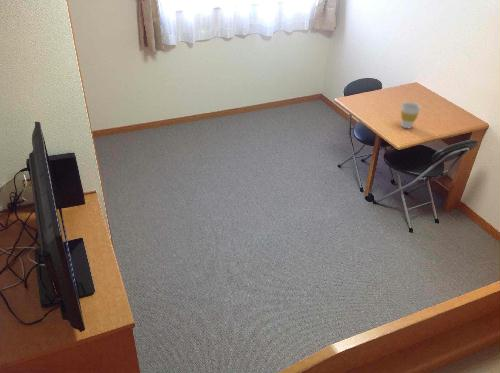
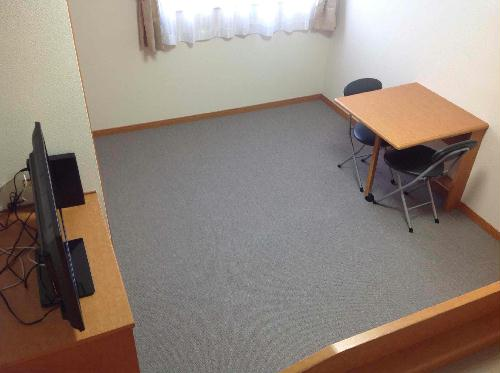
- cup (408, 116)
